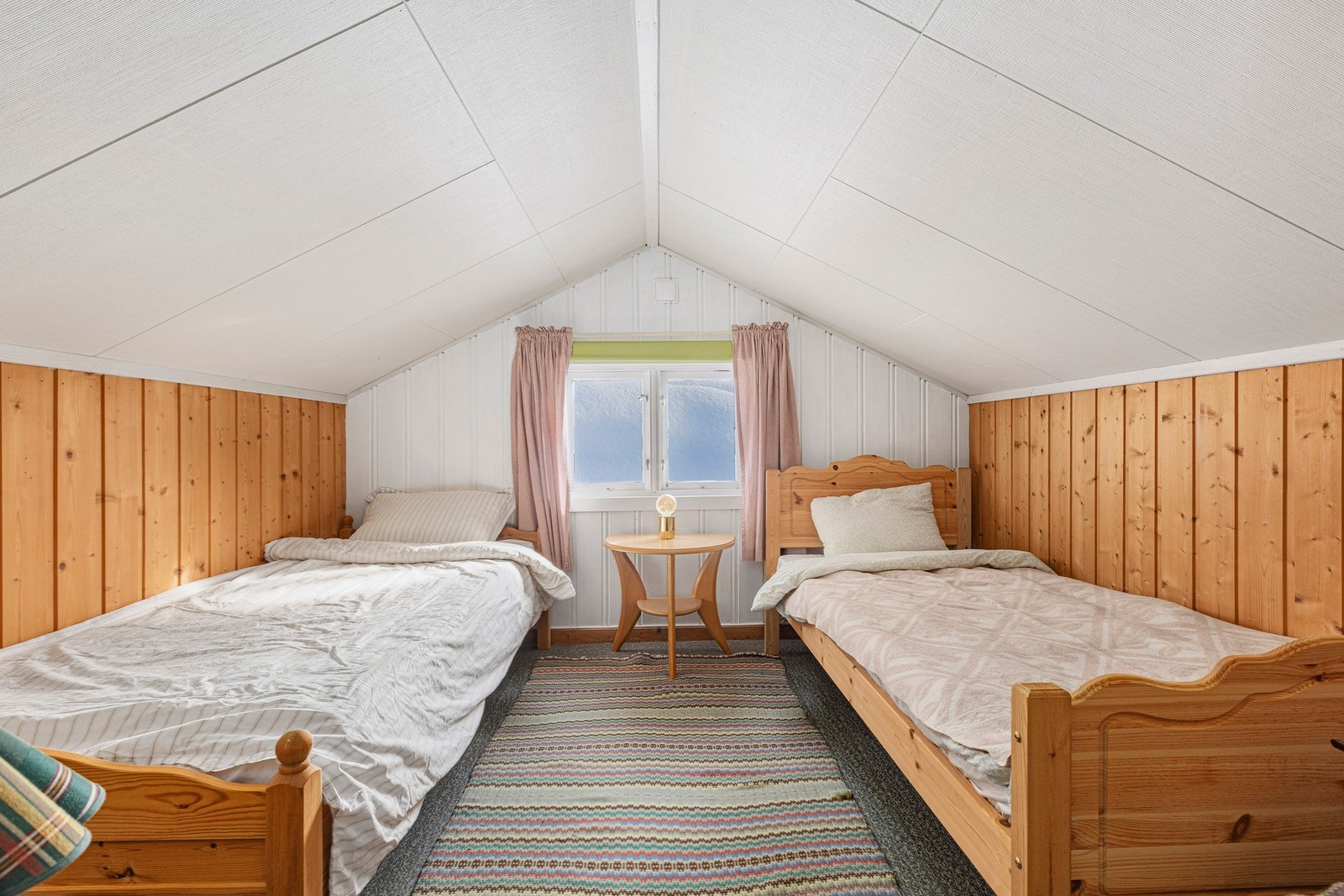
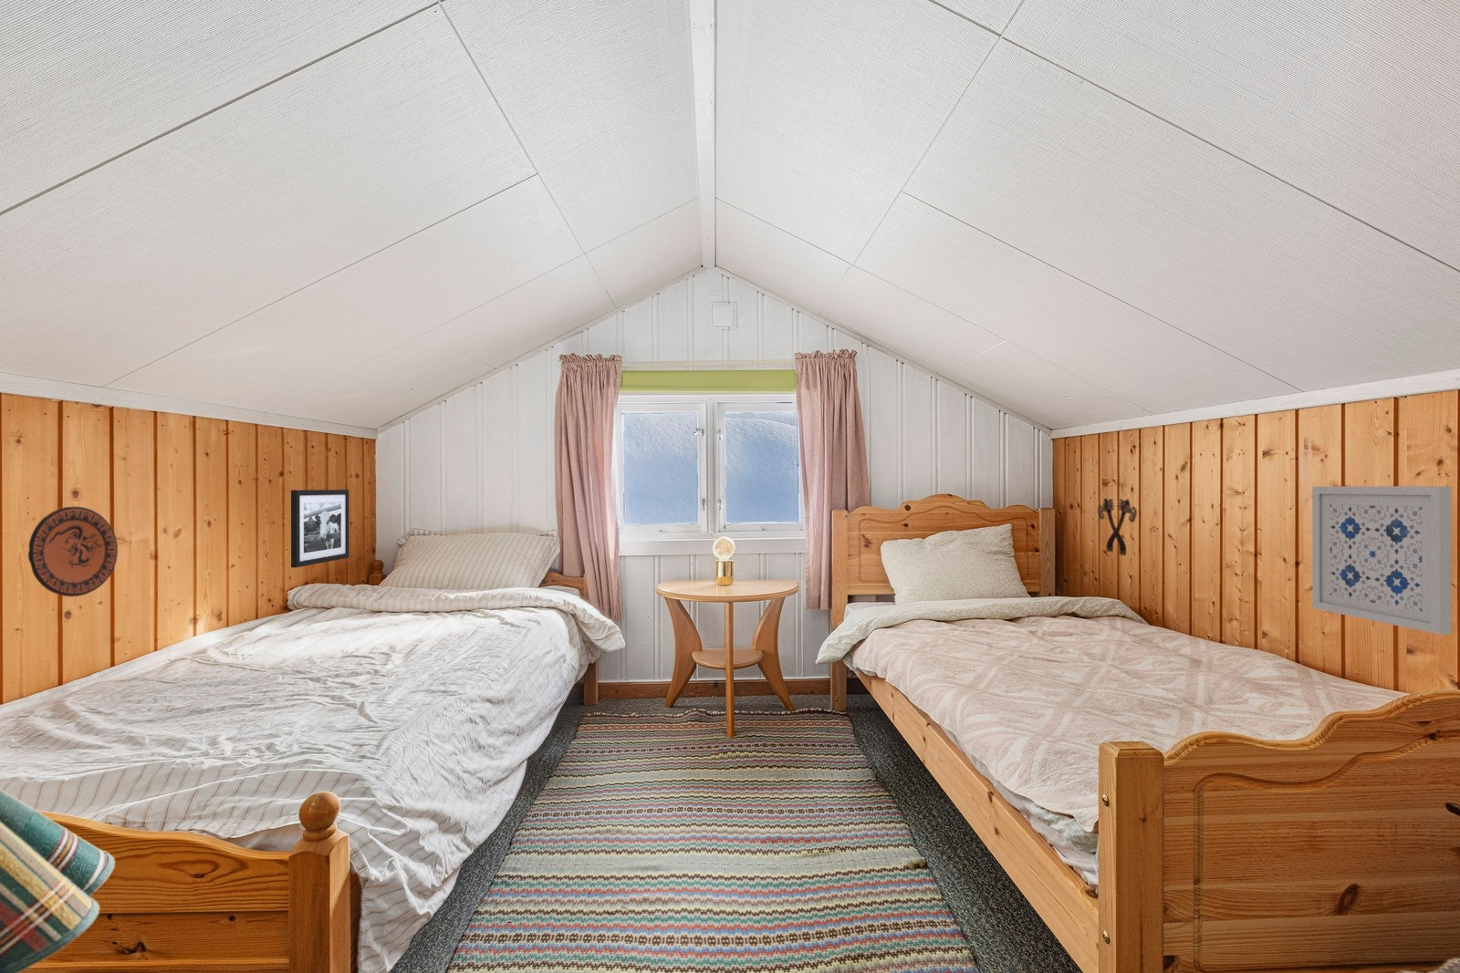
+ decorative plate (74, 551)
+ wall art (1374, 553)
+ picture frame (322, 526)
+ decorative ornament (1117, 527)
